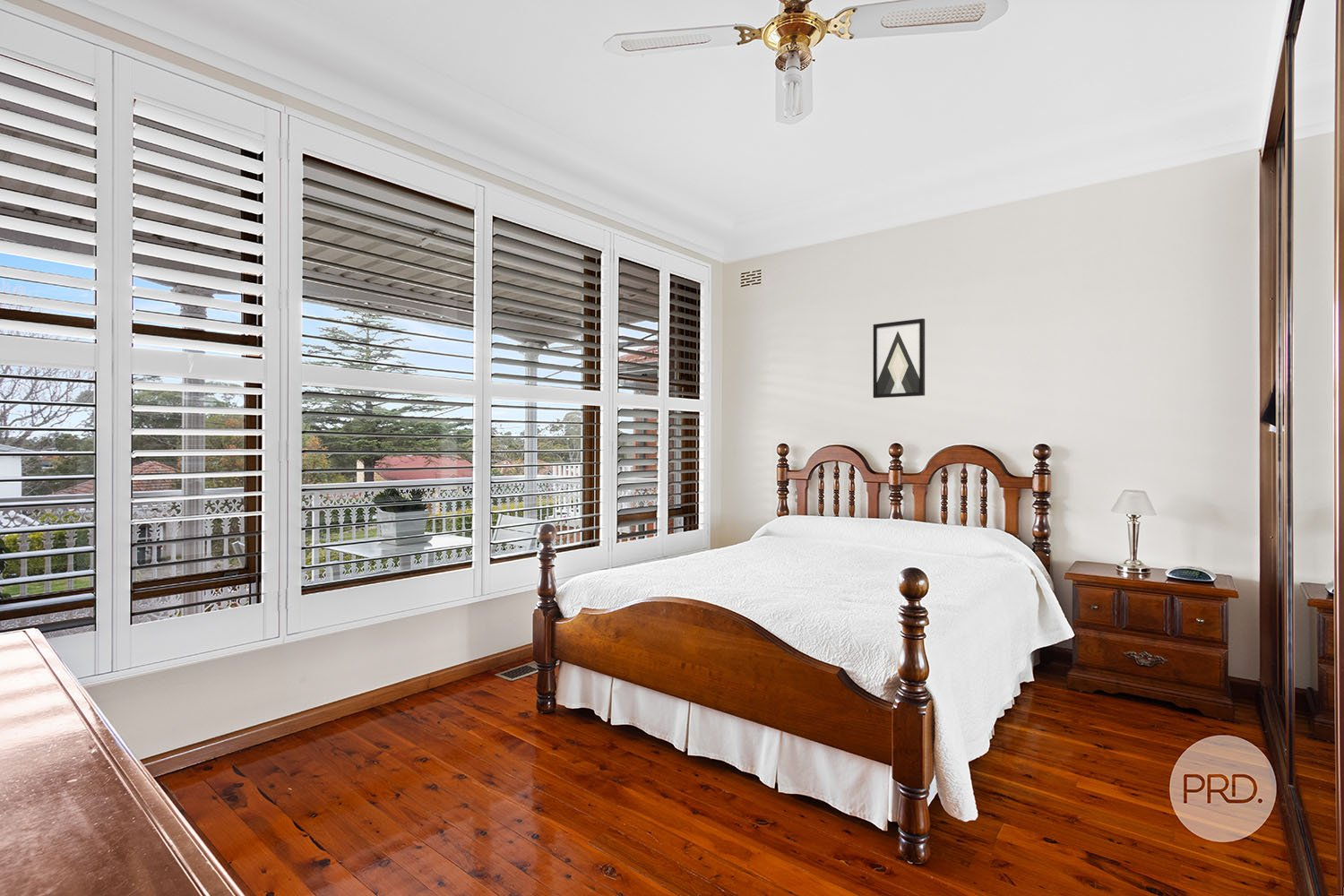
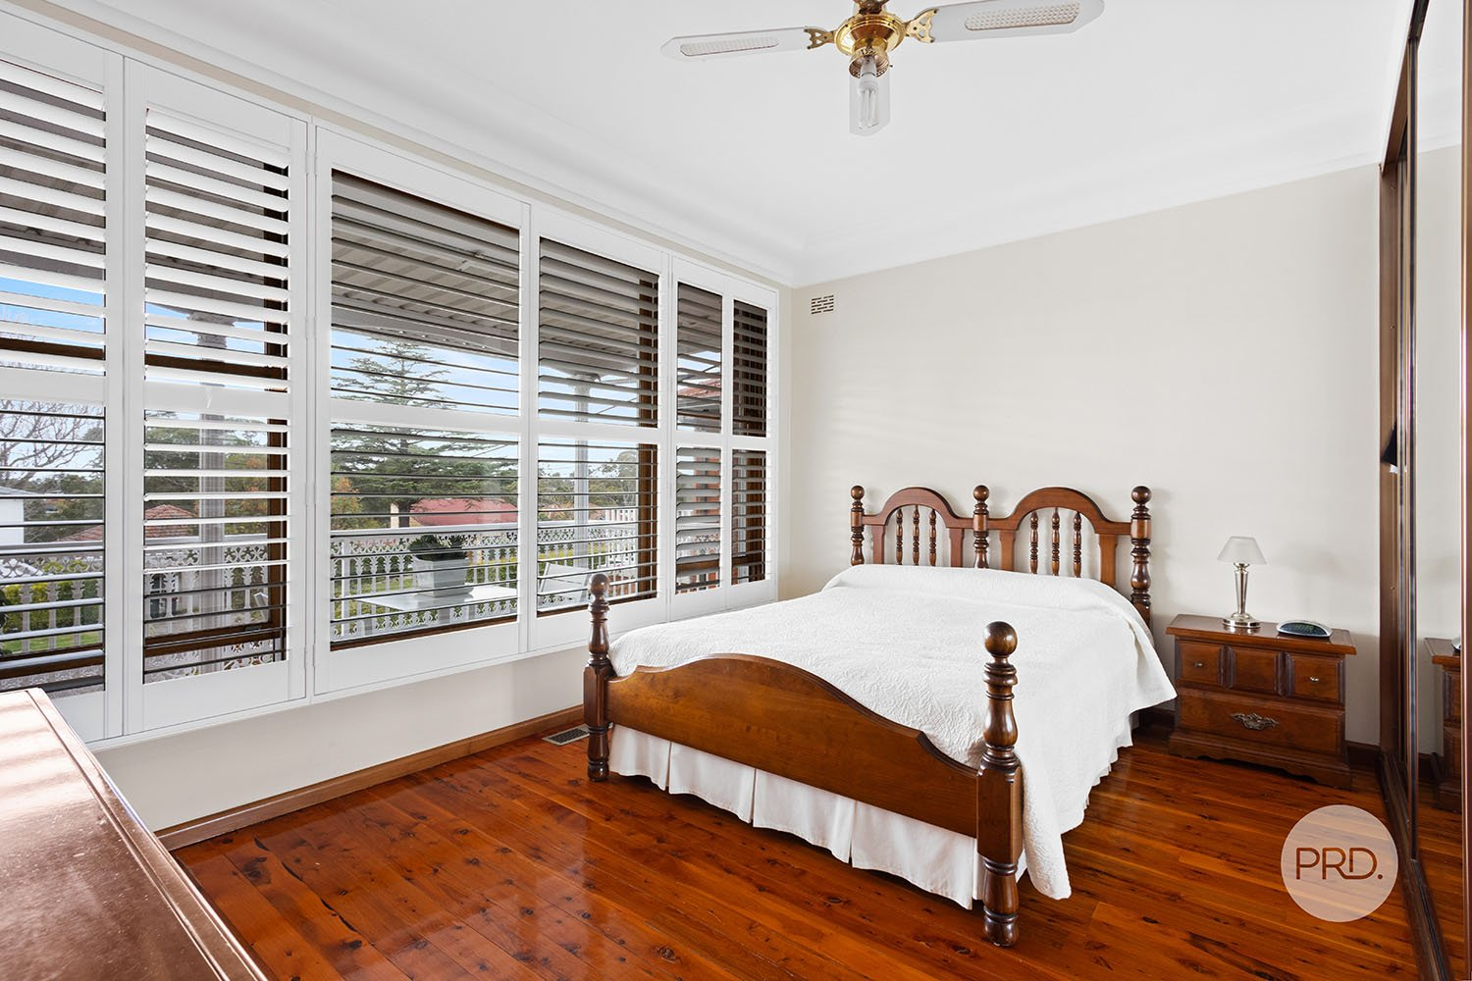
- wall art (898, 358)
